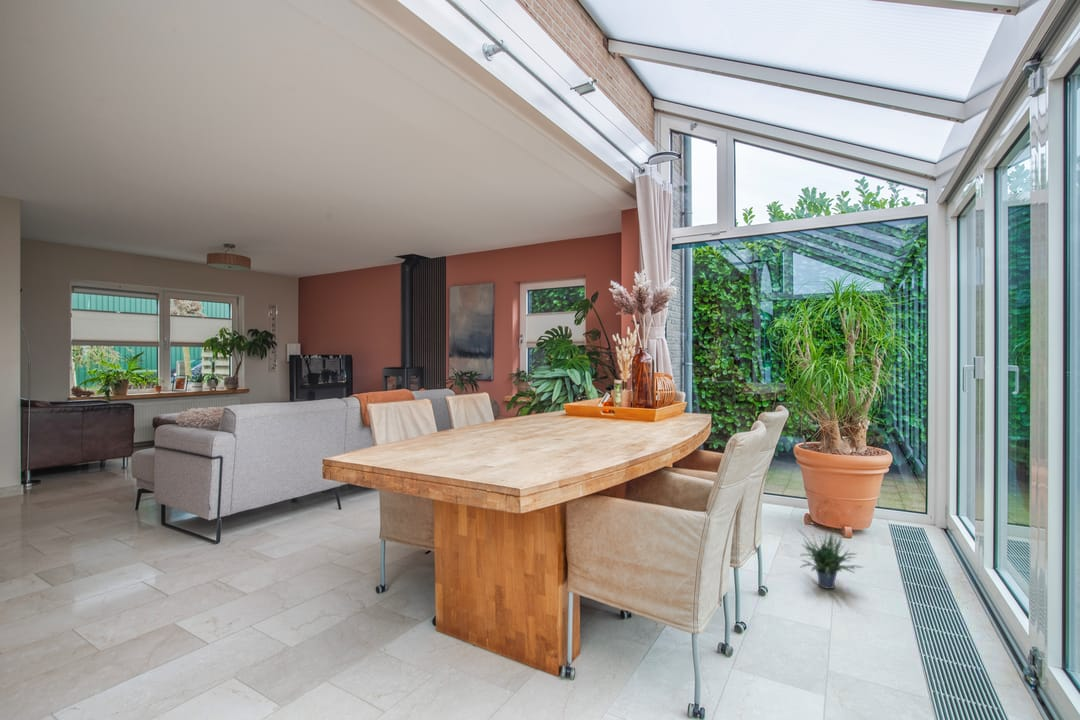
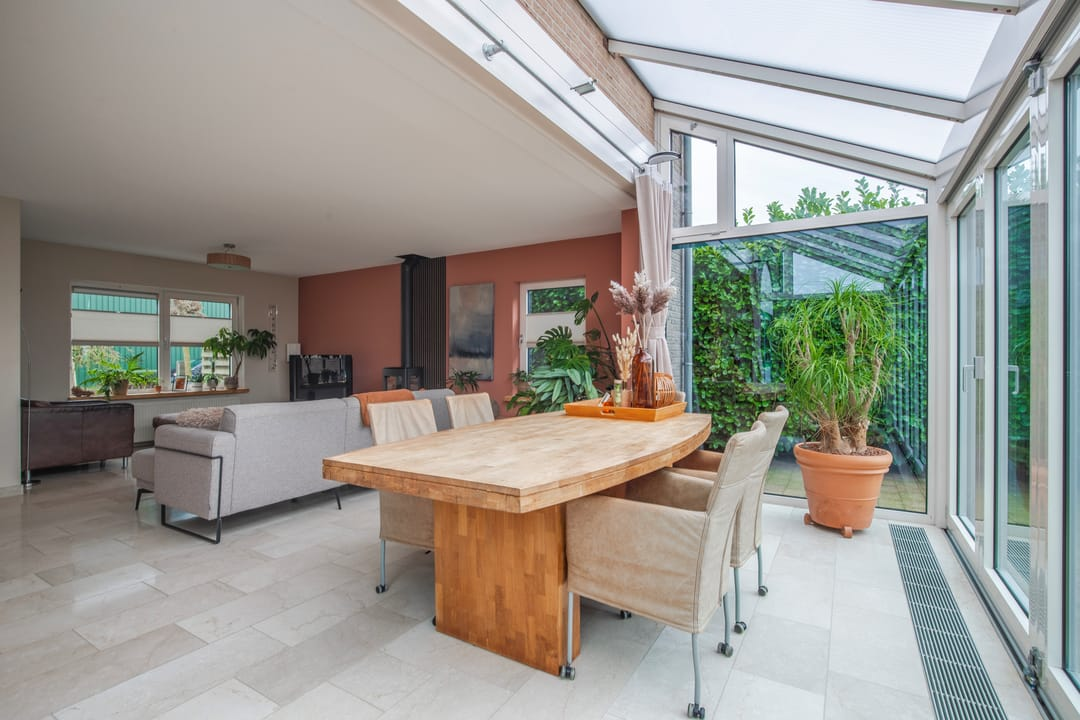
- potted plant (824, 554)
